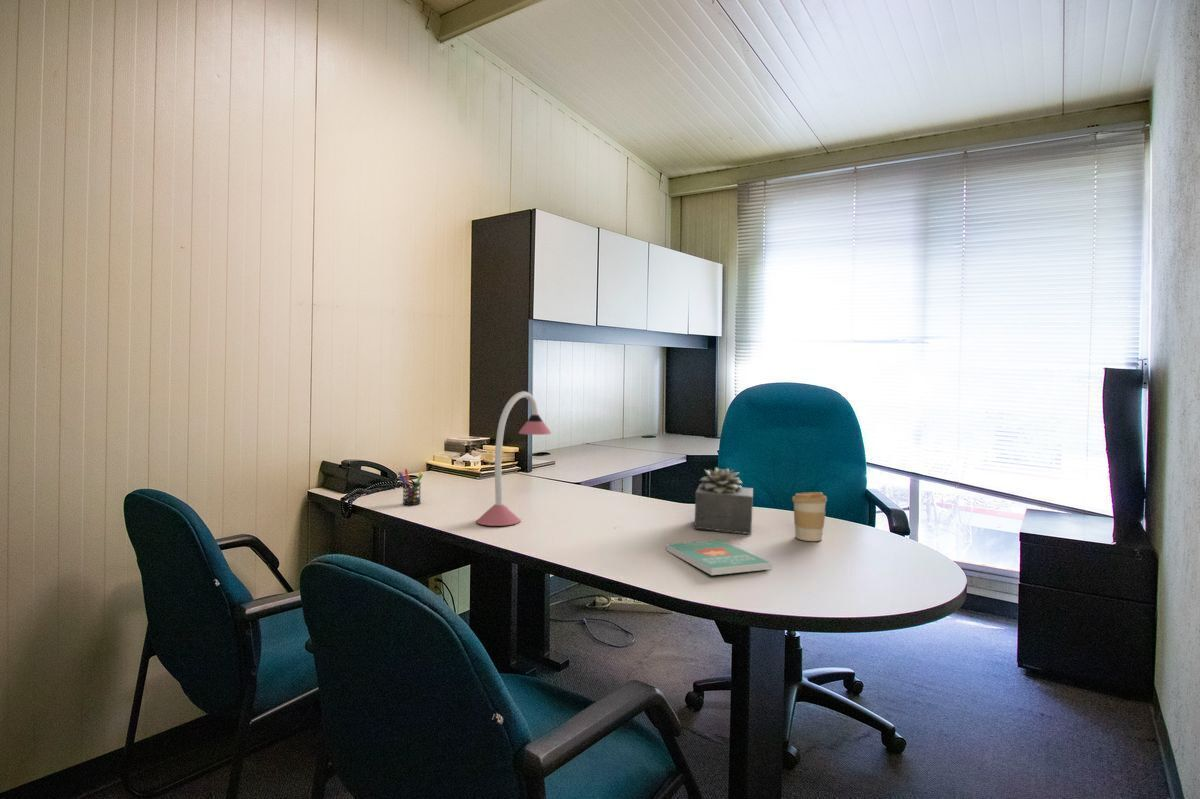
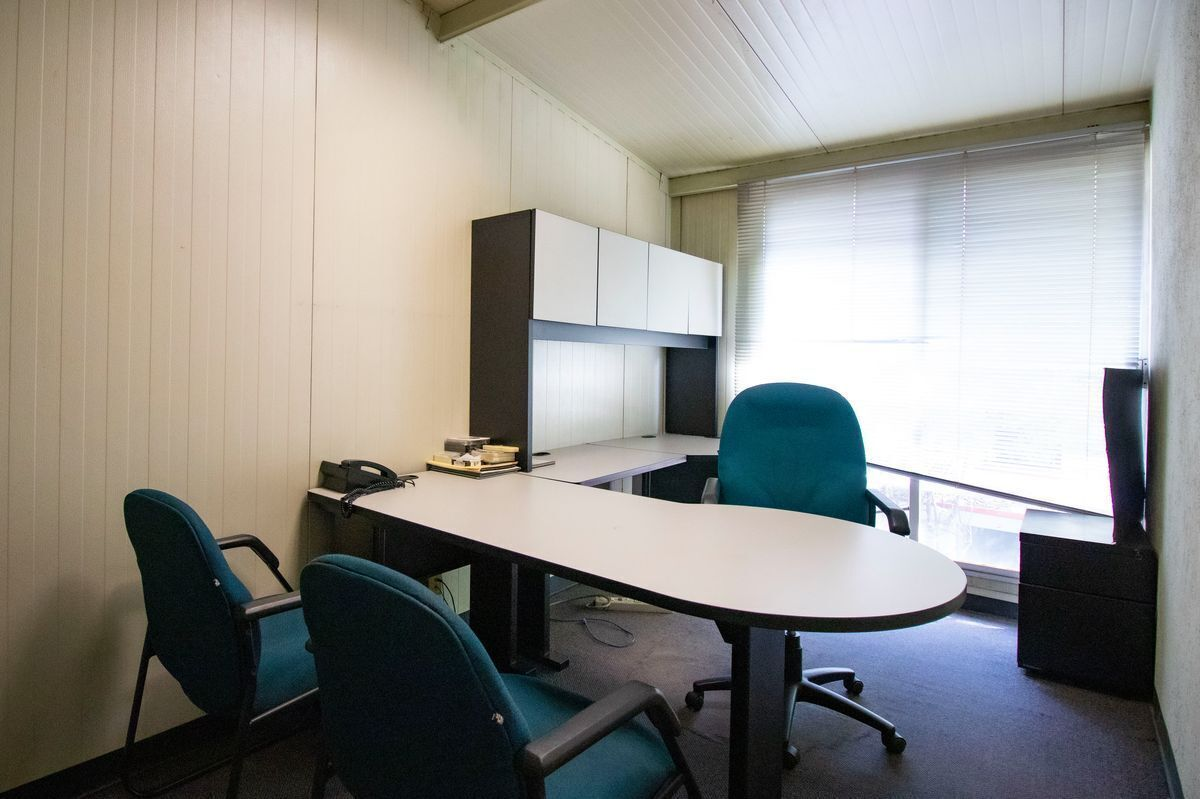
- succulent plant (724, 497)
- coffee cup (809, 515)
- pen holder (412, 486)
- book (716, 556)
- desk lamp (501, 454)
